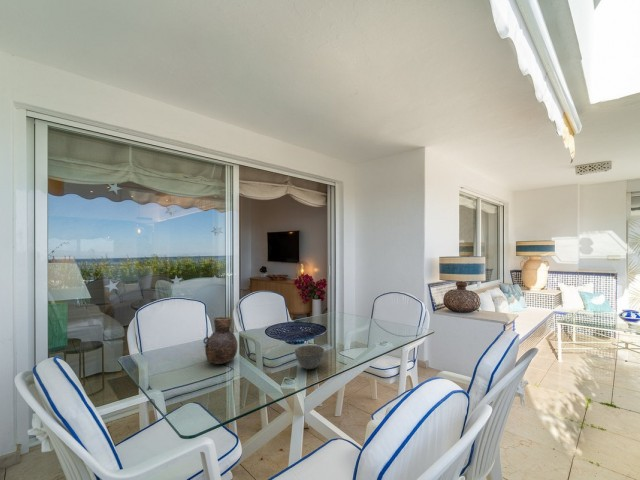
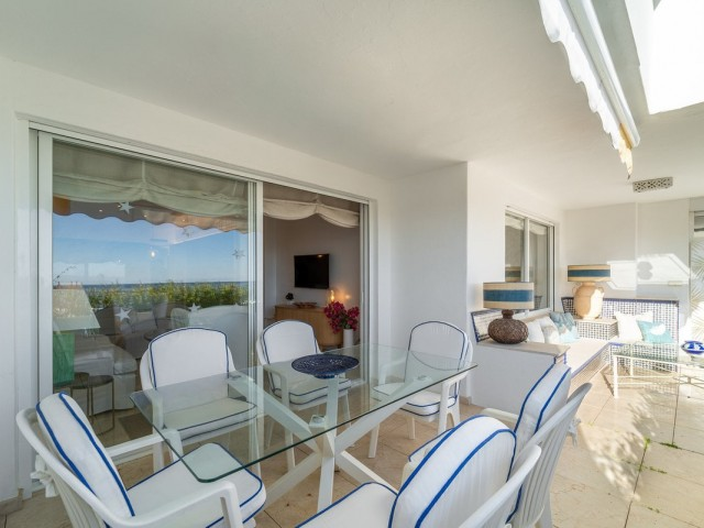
- vase (221, 339)
- bowl (309, 358)
